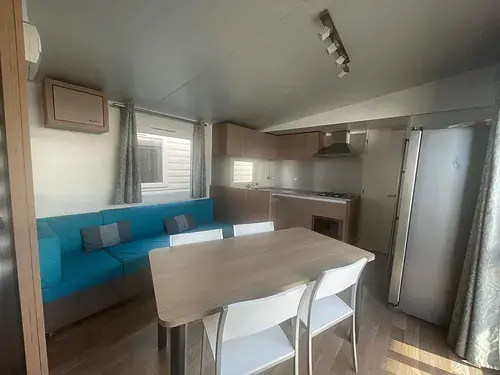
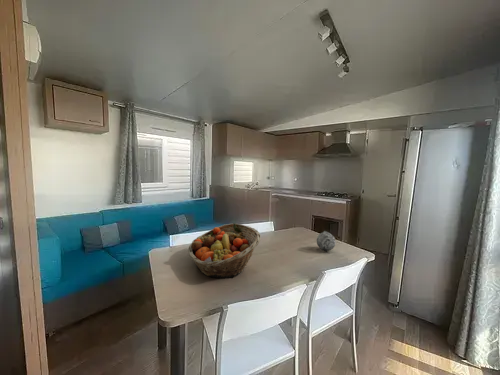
+ fruit basket (223, 247)
+ decorative ball (326, 240)
